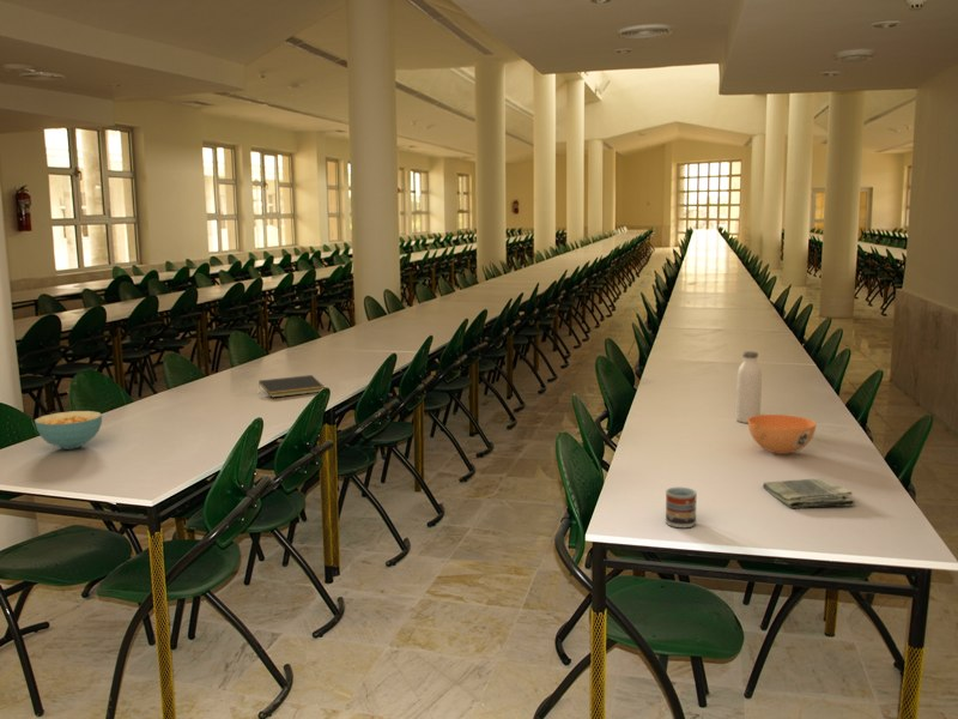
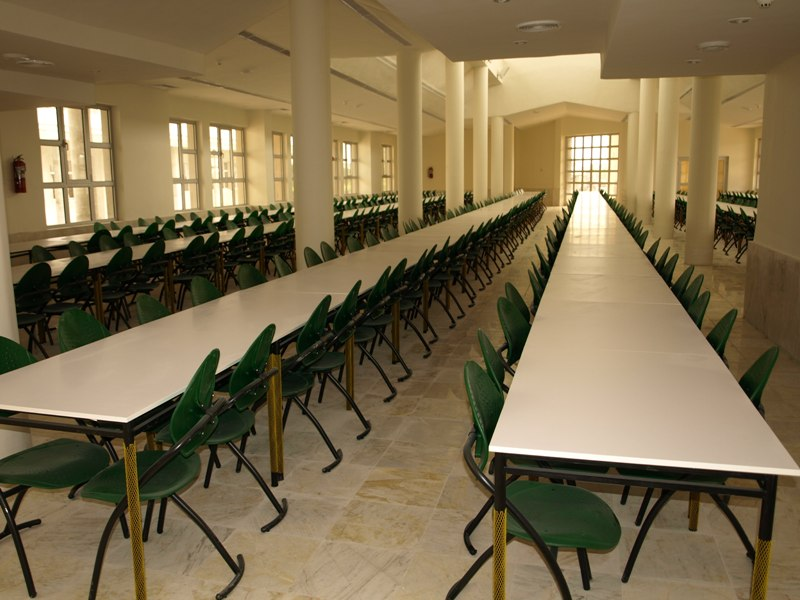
- soup bowl (781, 436)
- cup (681, 504)
- dish towel (807, 491)
- cereal bowl (69, 431)
- water bottle (748, 386)
- notepad (292, 386)
